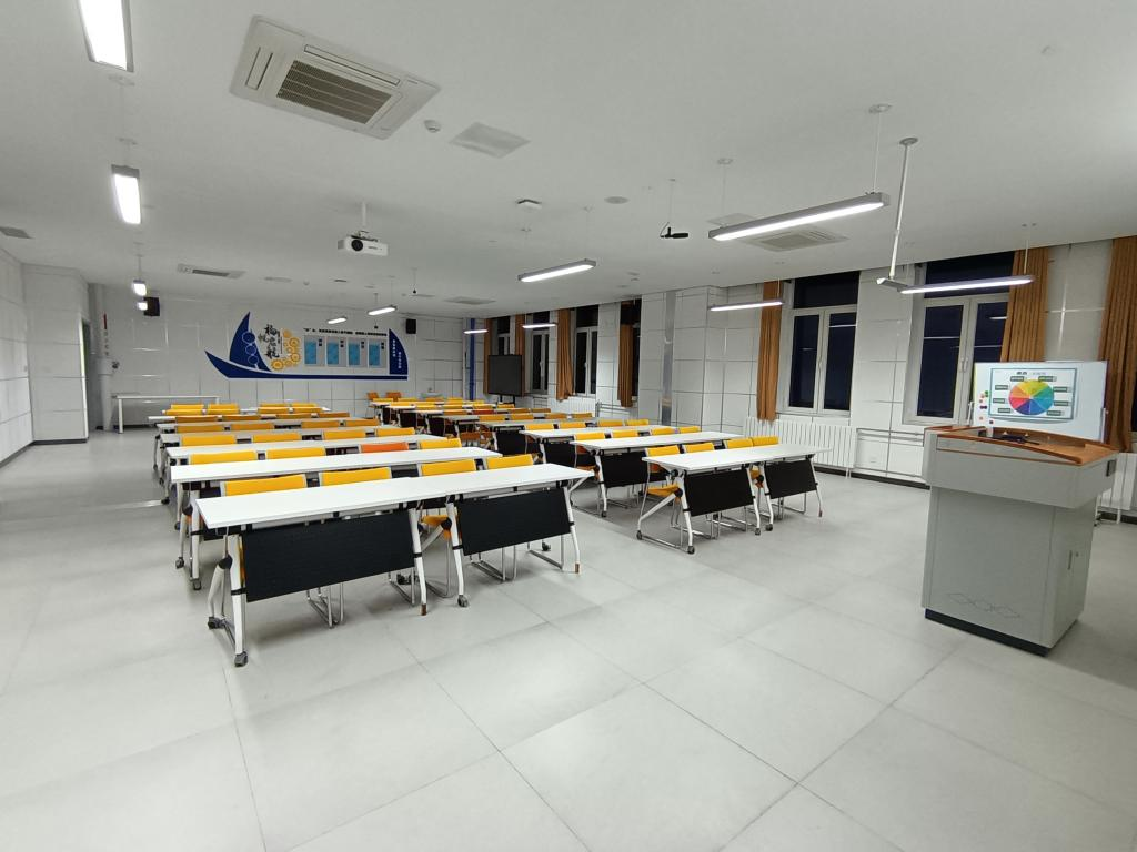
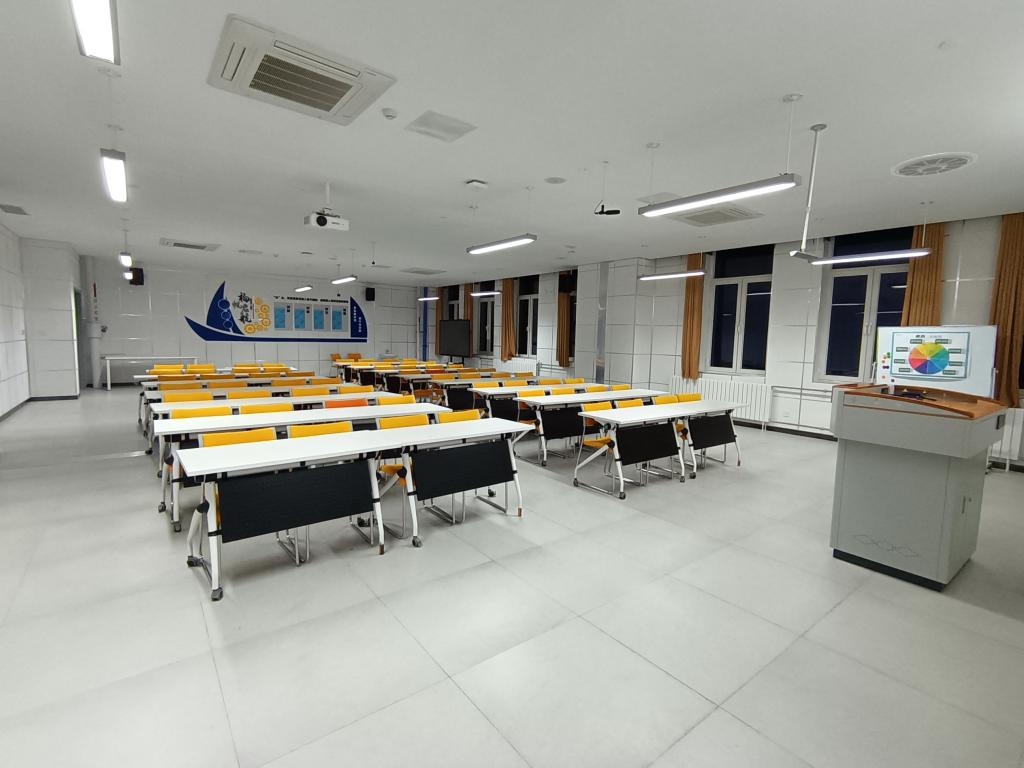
+ ceiling vent (931, 166)
